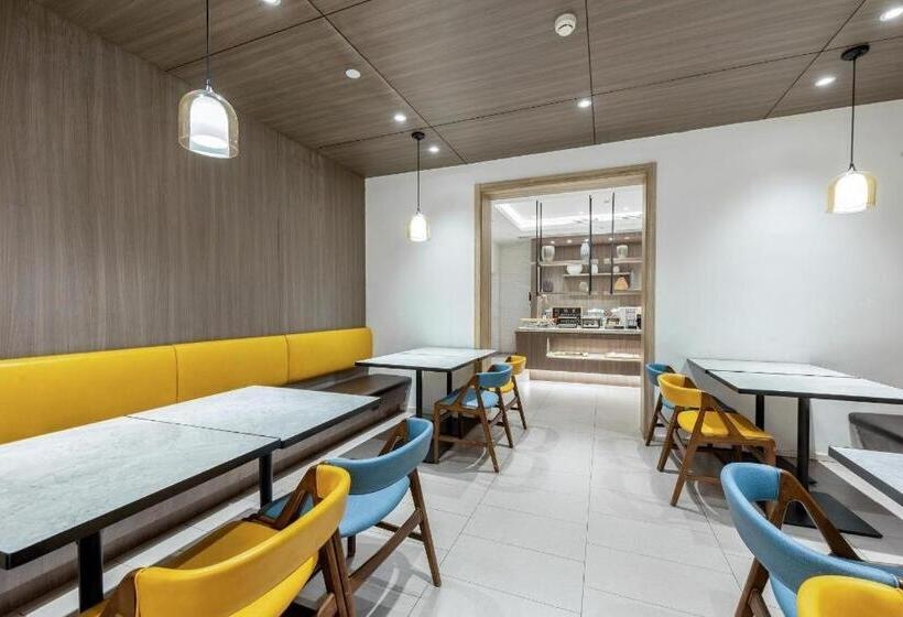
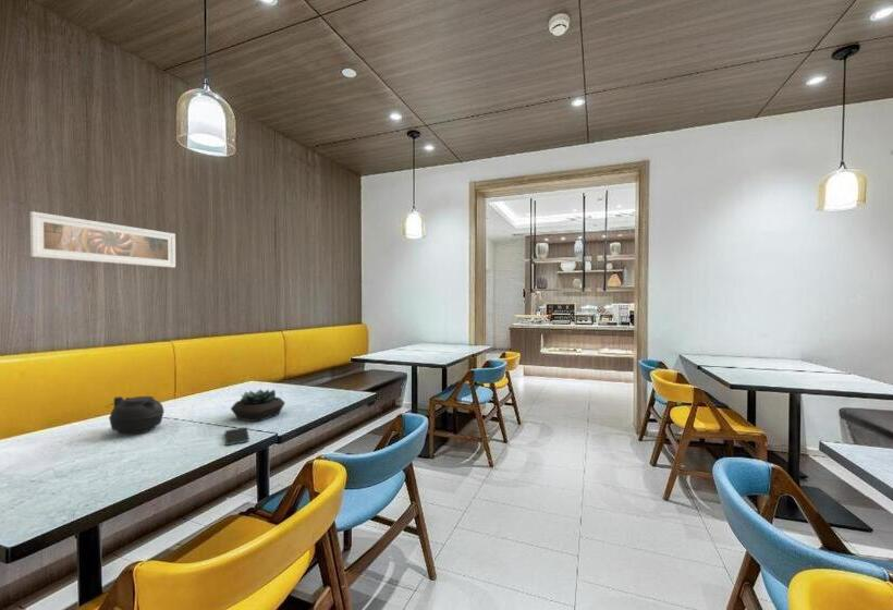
+ smartphone (236, 436)
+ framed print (112, 243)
+ teapot (134, 414)
+ succulent plant (258, 403)
